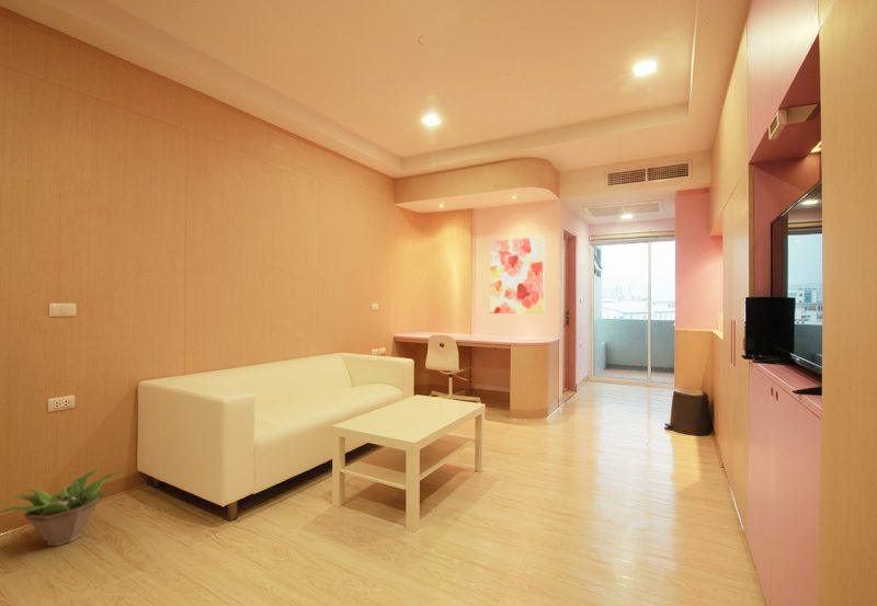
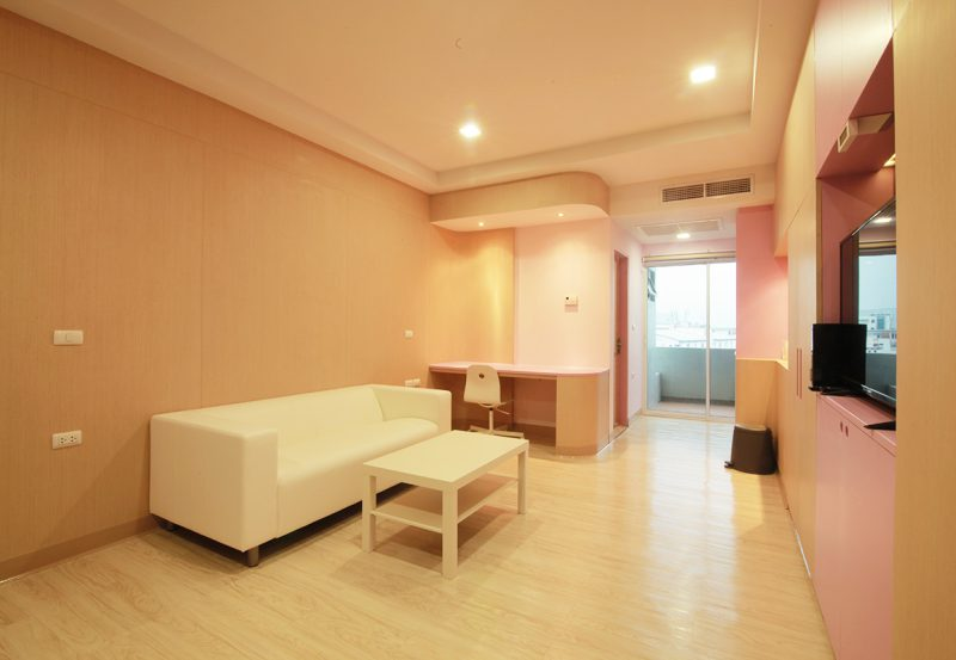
- wall art (516, 276)
- decorative plant (60, 513)
